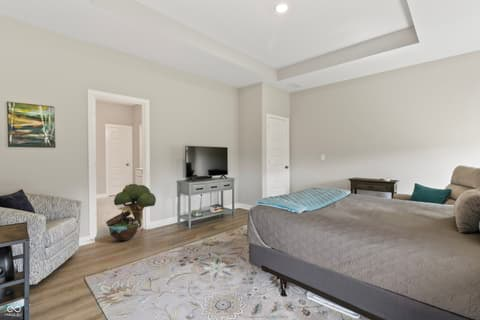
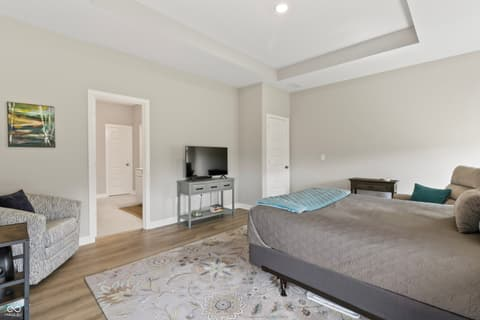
- decorative tree (132, 210)
